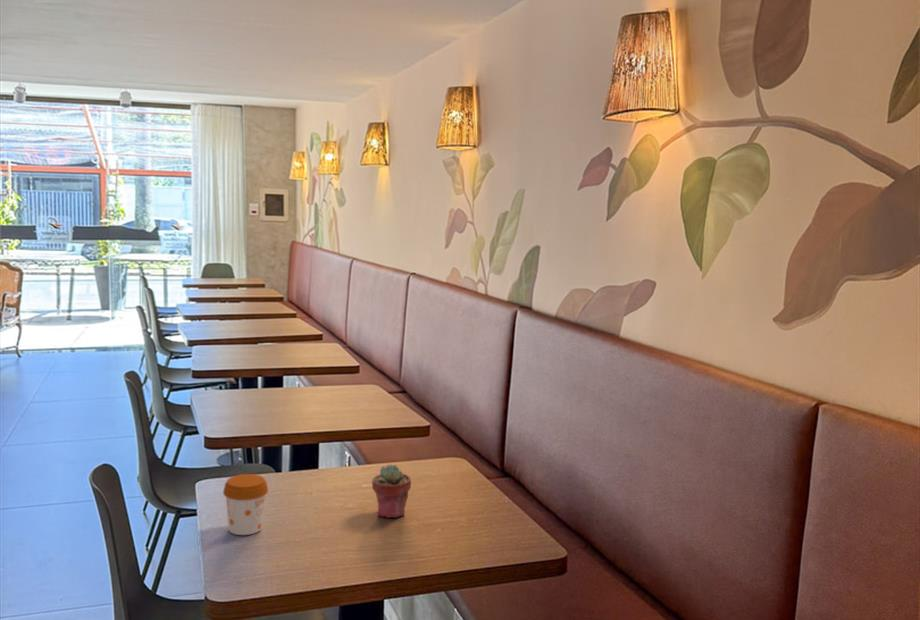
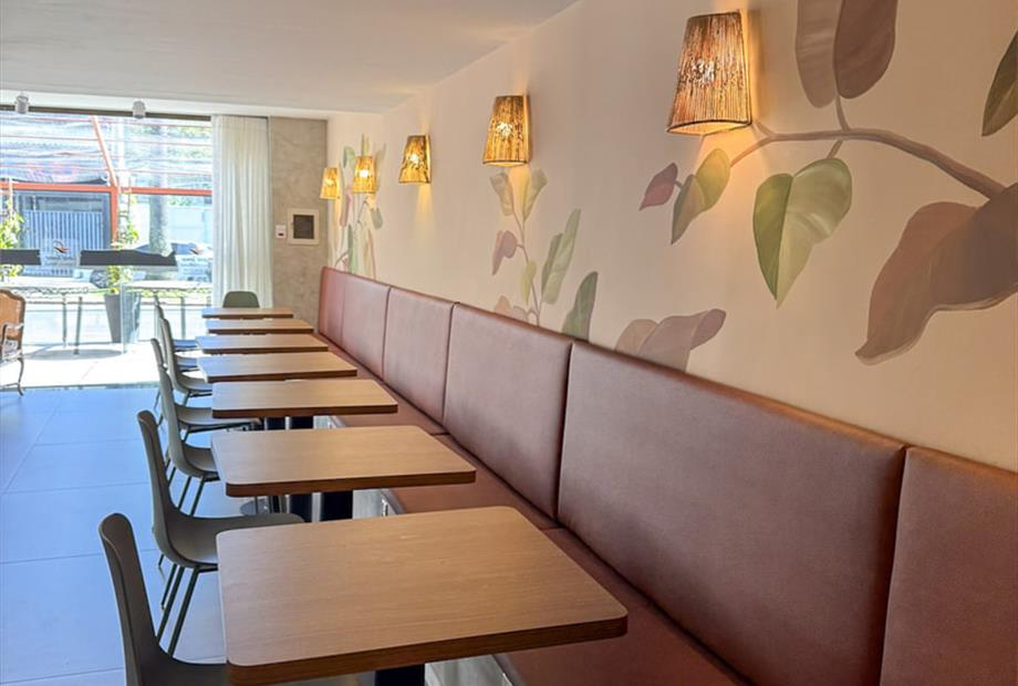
- potted succulent (391, 488)
- coffee cup (245, 504)
